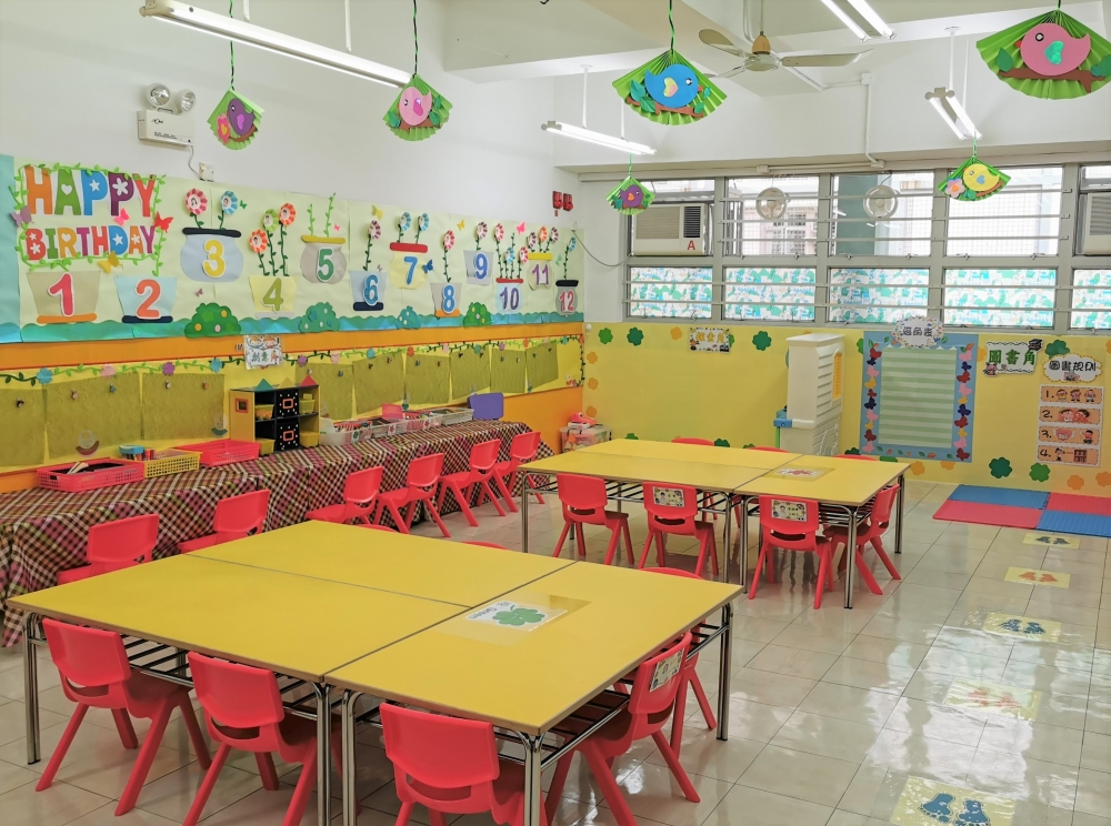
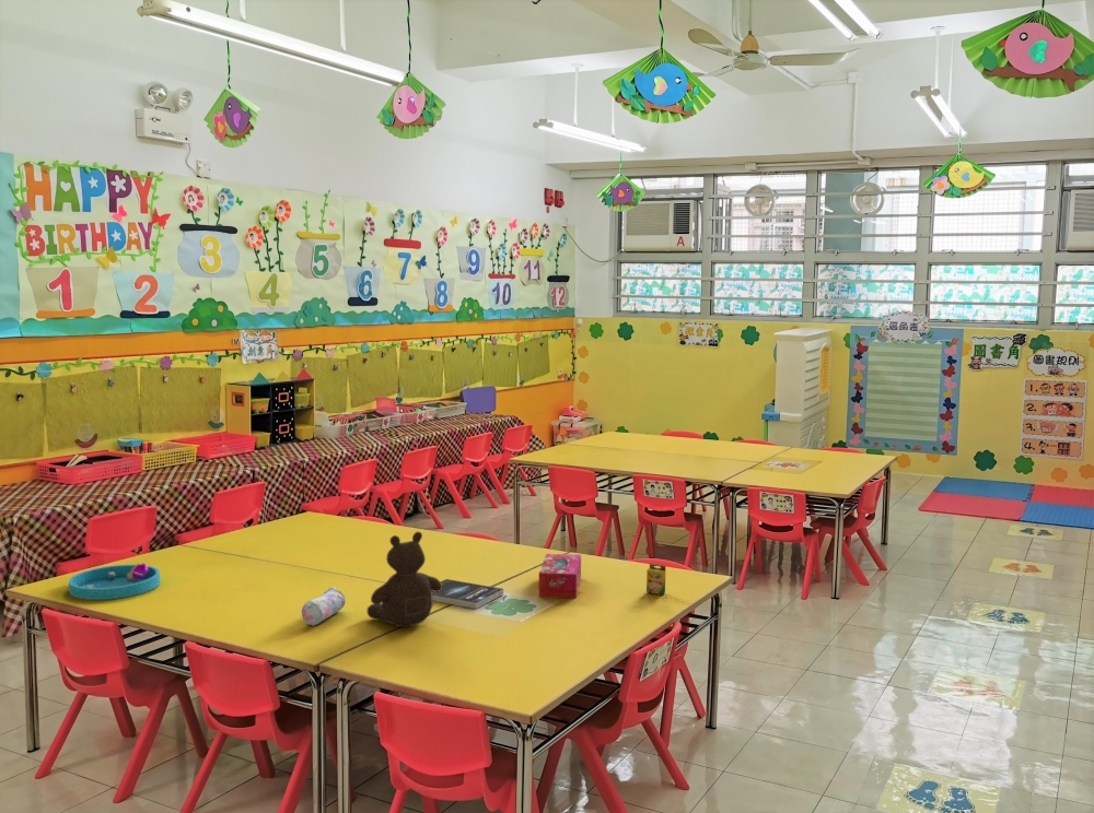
+ teddy bear (399, 576)
+ storage tray (115, 578)
+ tissue box (560, 575)
+ crayon box (655, 579)
+ book (461, 592)
+ pencil case (324, 605)
